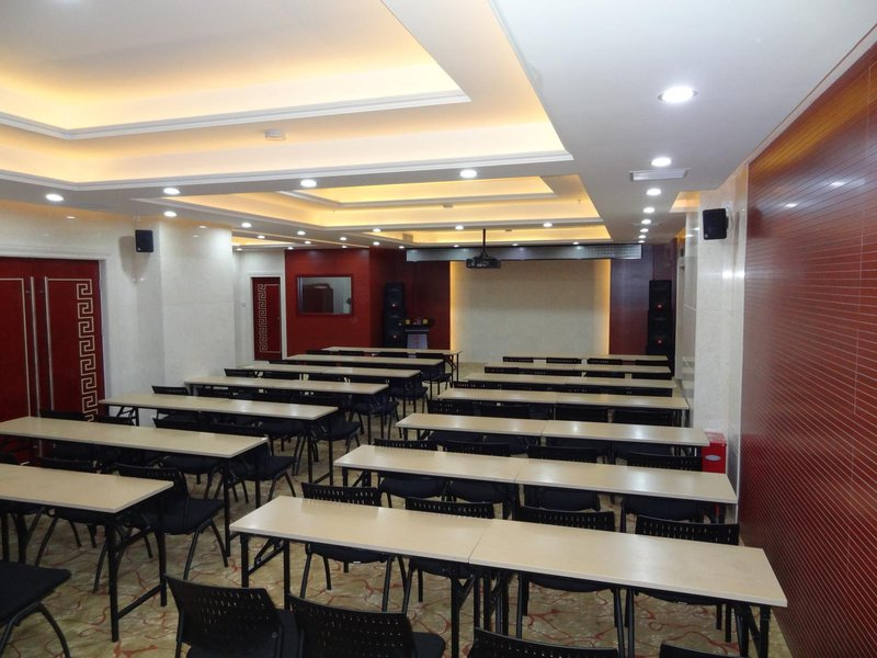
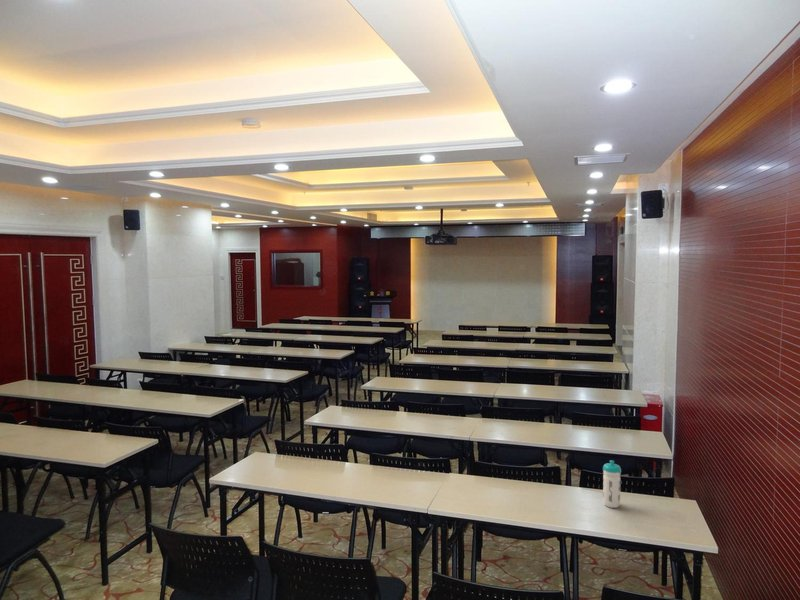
+ water bottle (611, 482)
